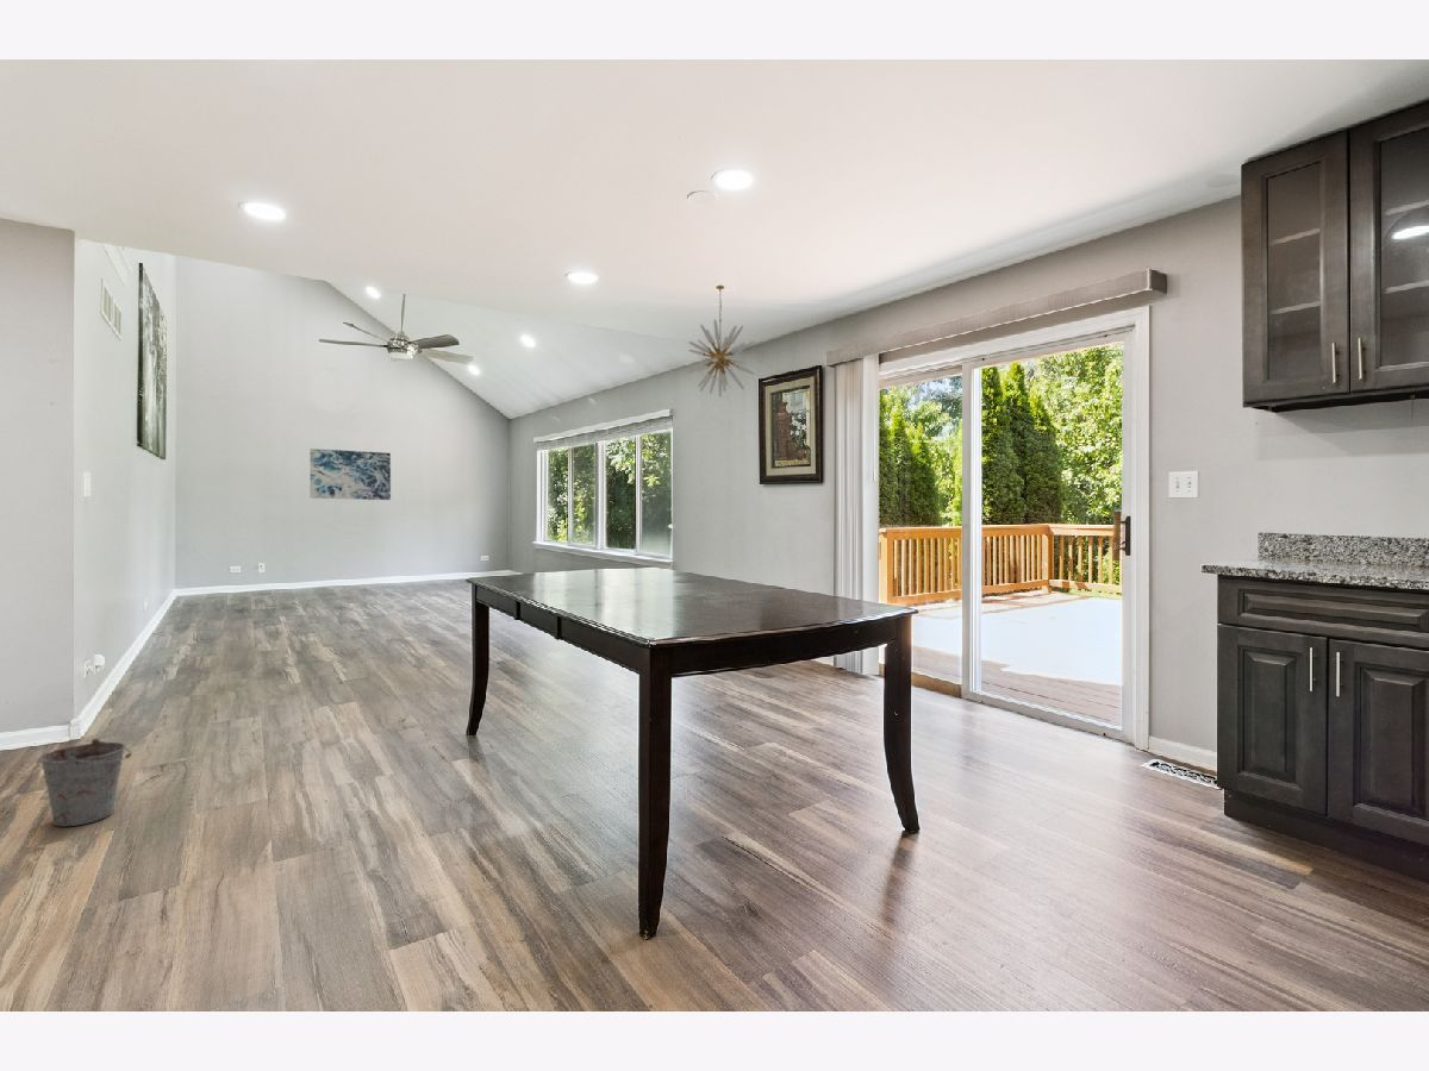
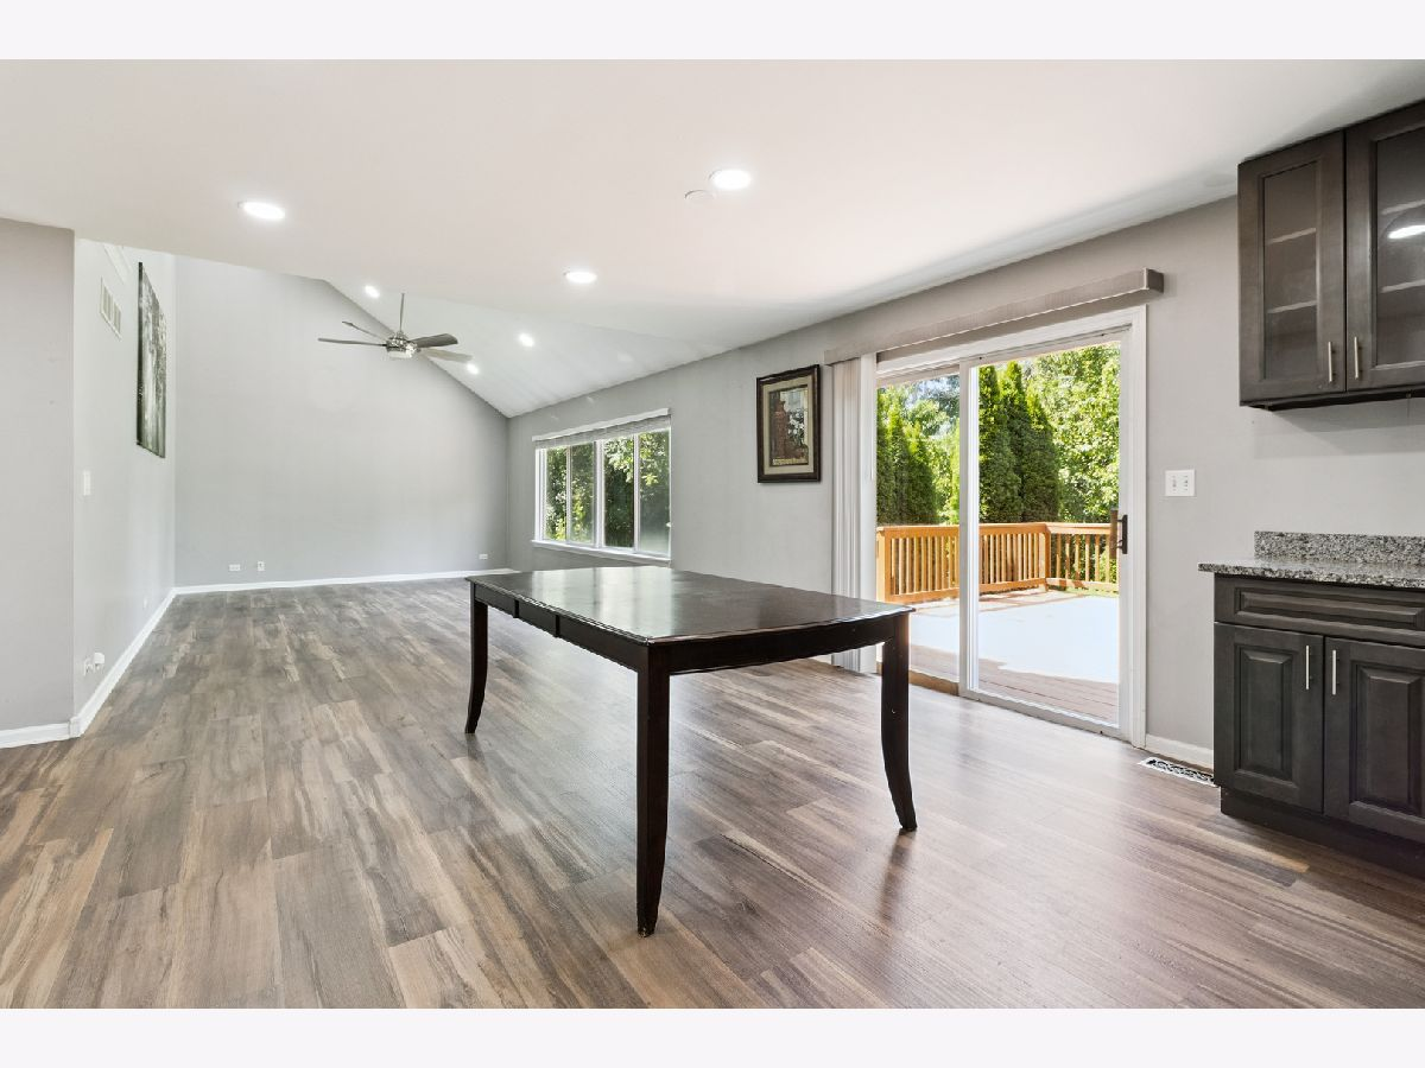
- chandelier (719, 342)
- bucket (87, 781)
- wall art (351, 475)
